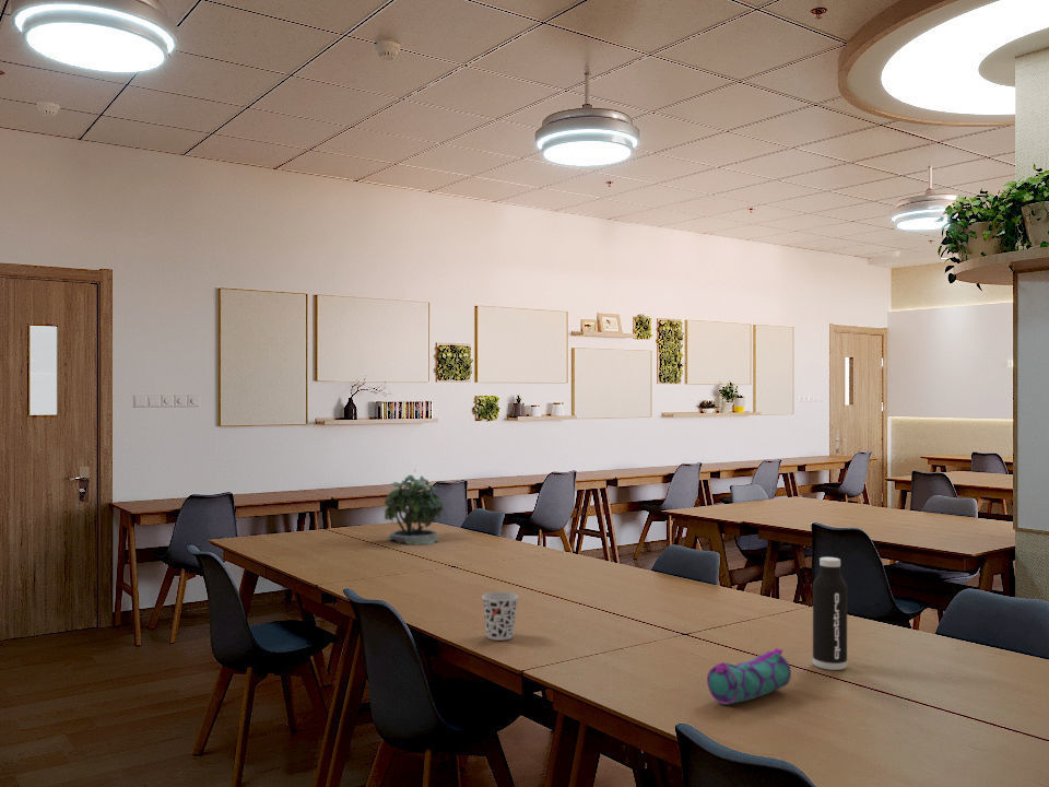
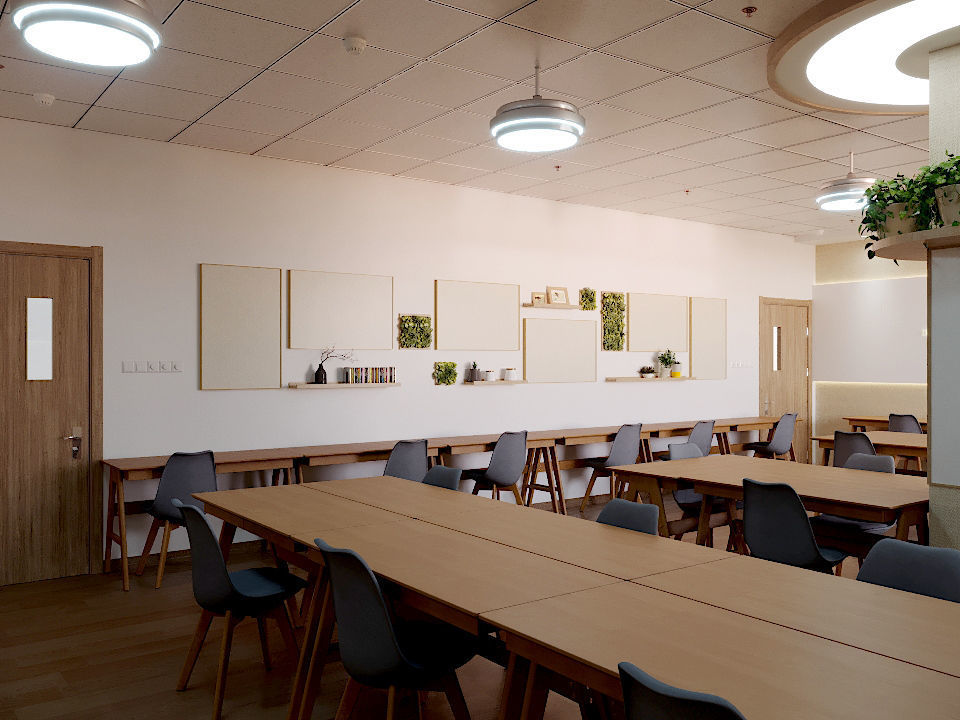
- cup (499, 615)
- water bottle (829, 611)
- pencil case (750, 676)
- potted plant (413, 505)
